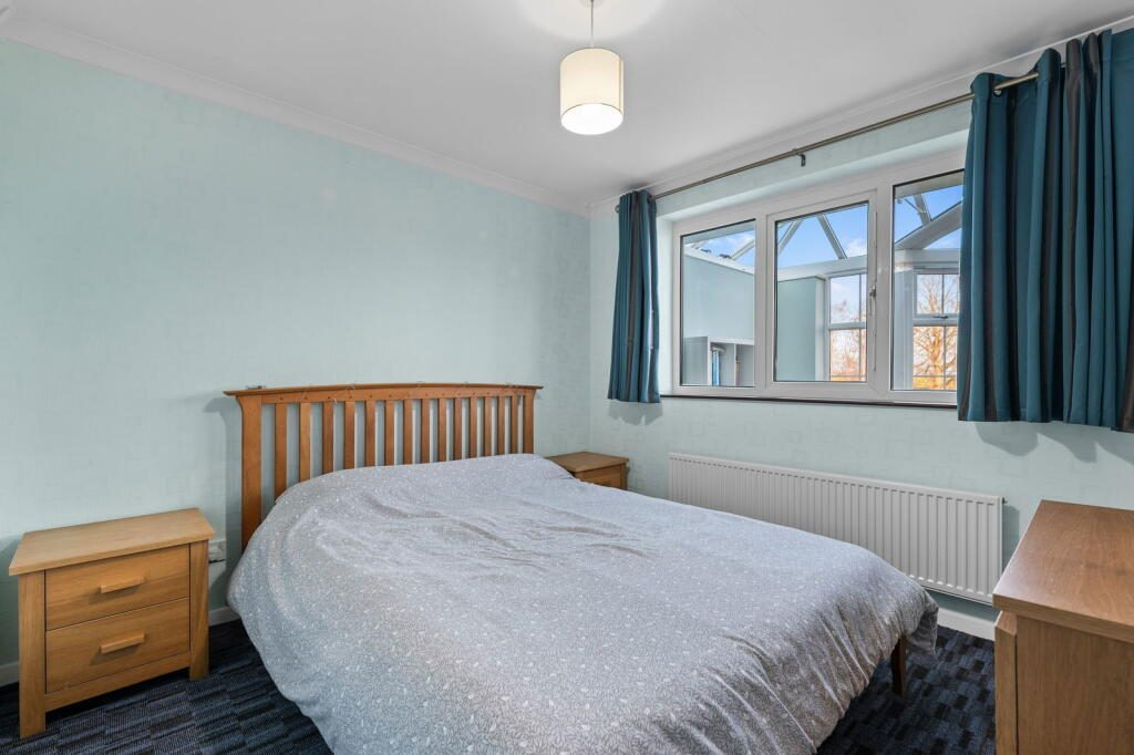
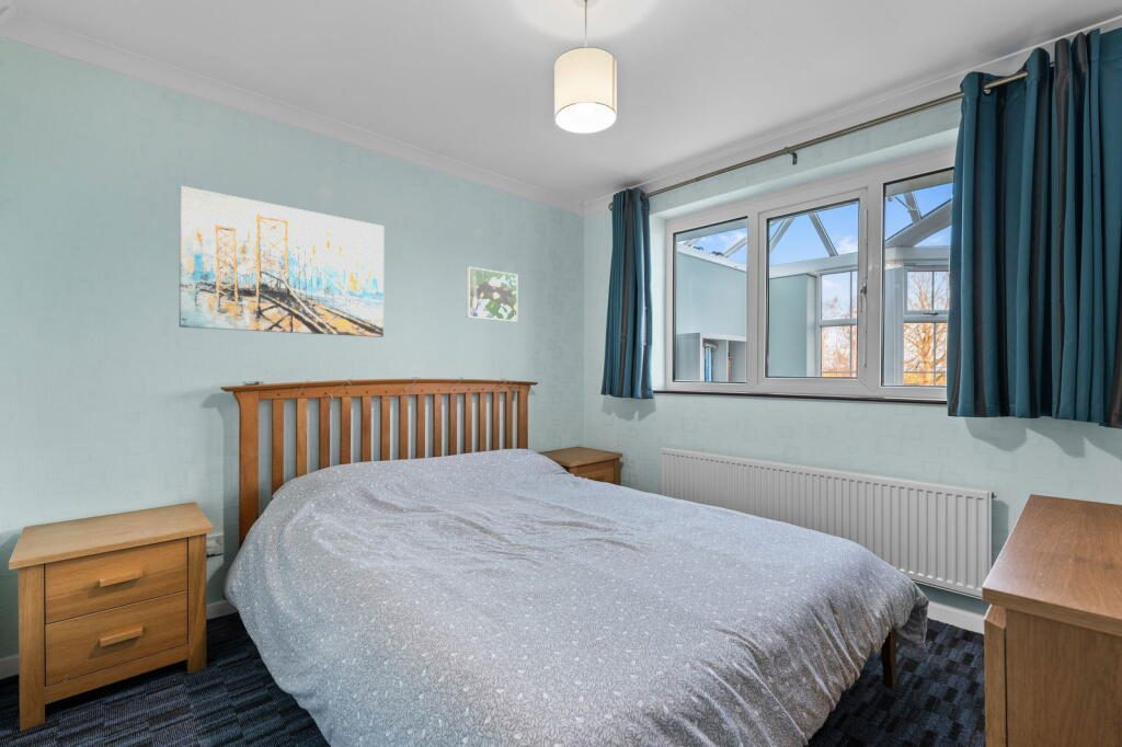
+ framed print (492, 295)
+ wall art (293, 271)
